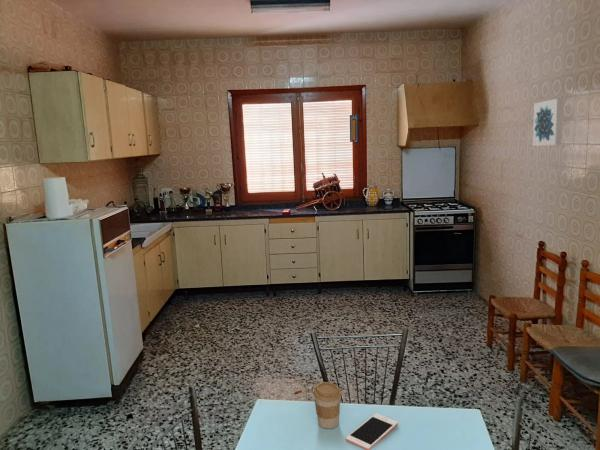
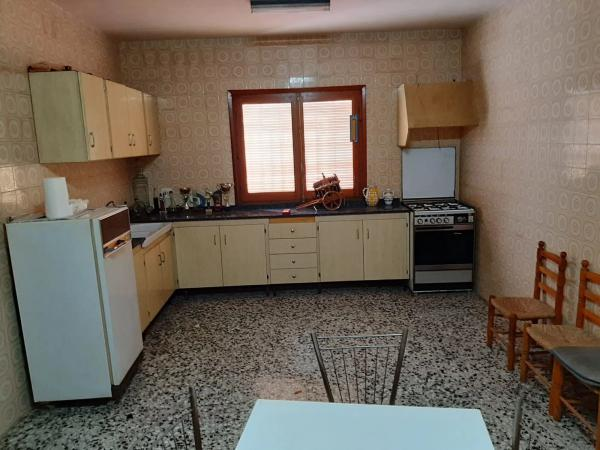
- wall art (547, 123)
- cell phone (372, 430)
- coffee cup (327, 404)
